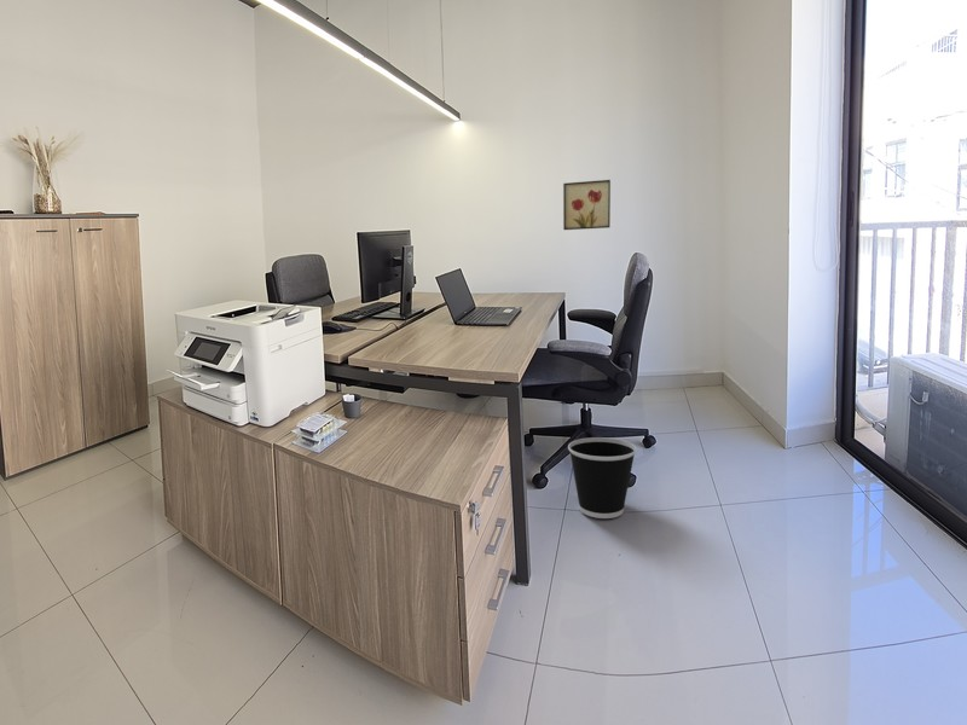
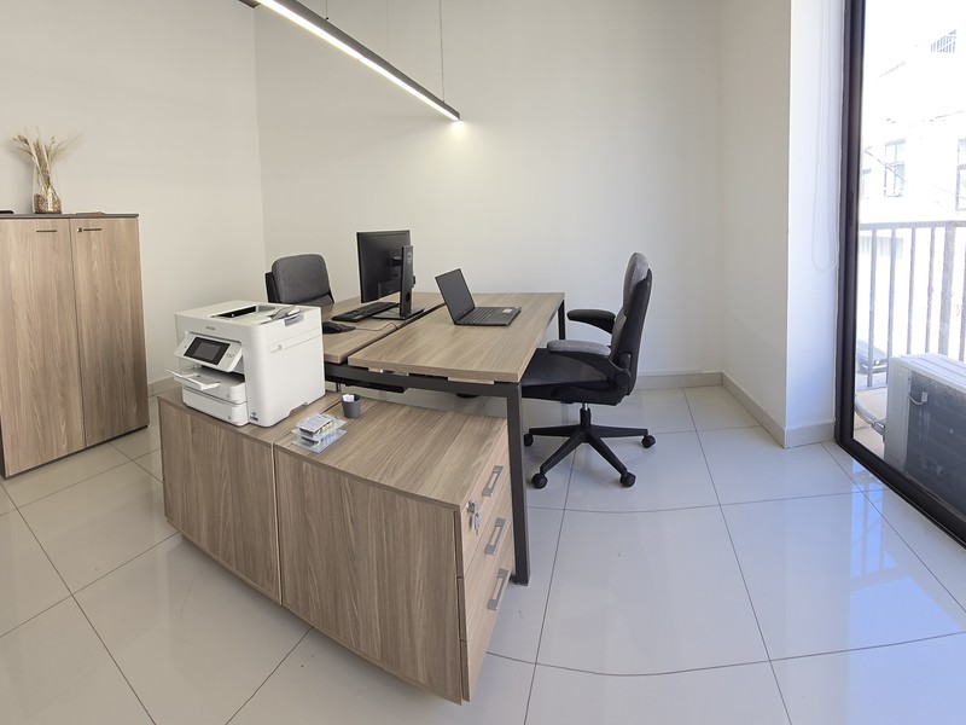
- wastebasket (601, 477)
- wall art (586, 205)
